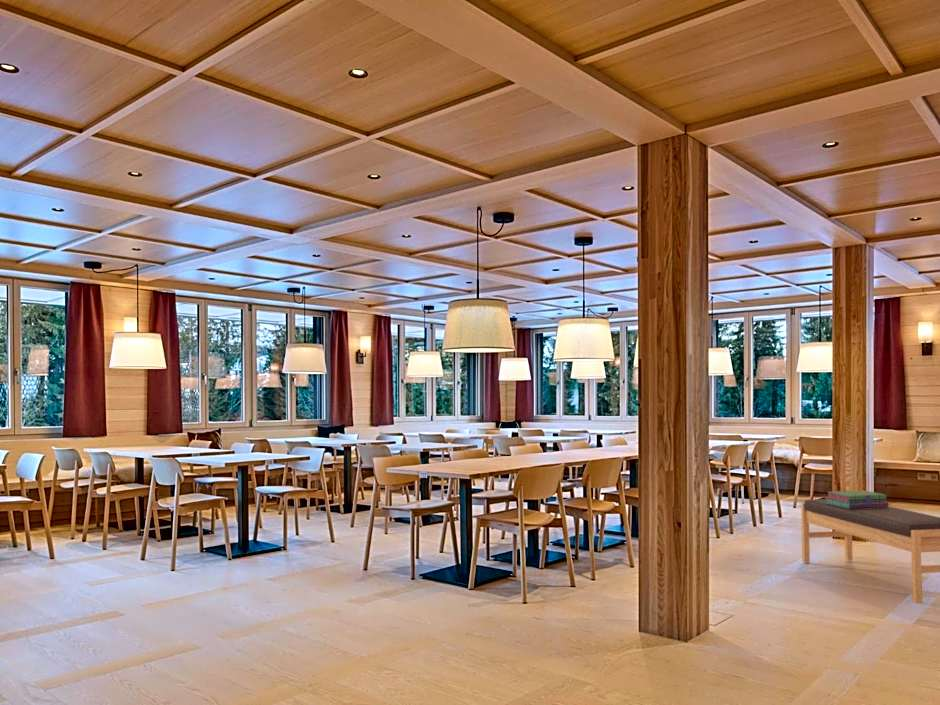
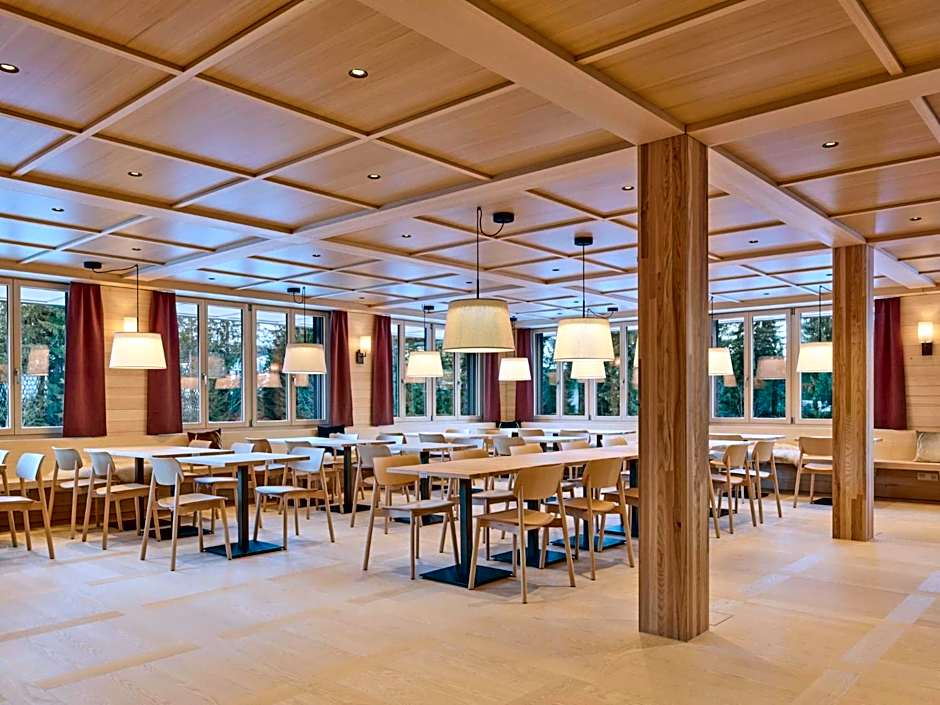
- bench (878, 542)
- stack of books (856, 499)
